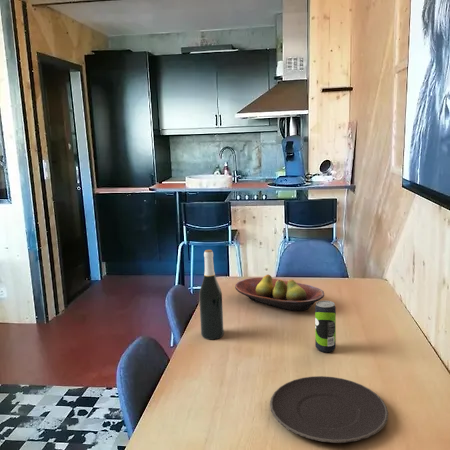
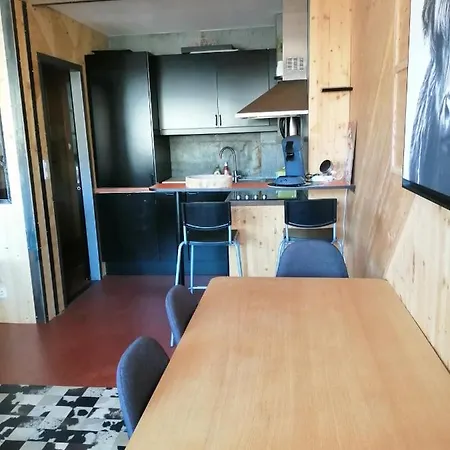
- fruit bowl (278, 290)
- wine bottle (210, 293)
- beverage can (325, 326)
- plate (327, 408)
